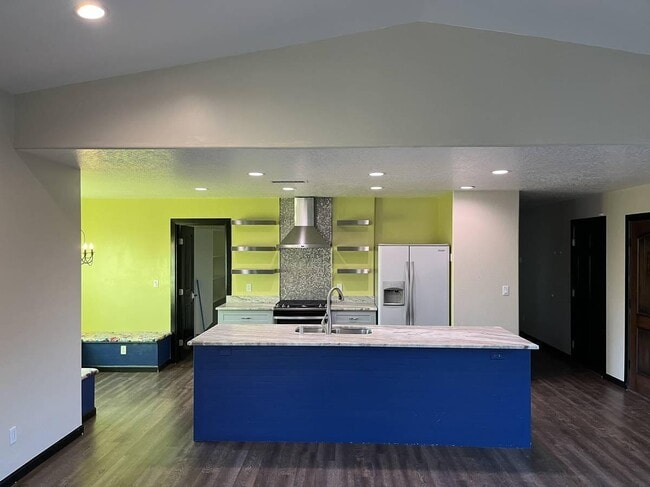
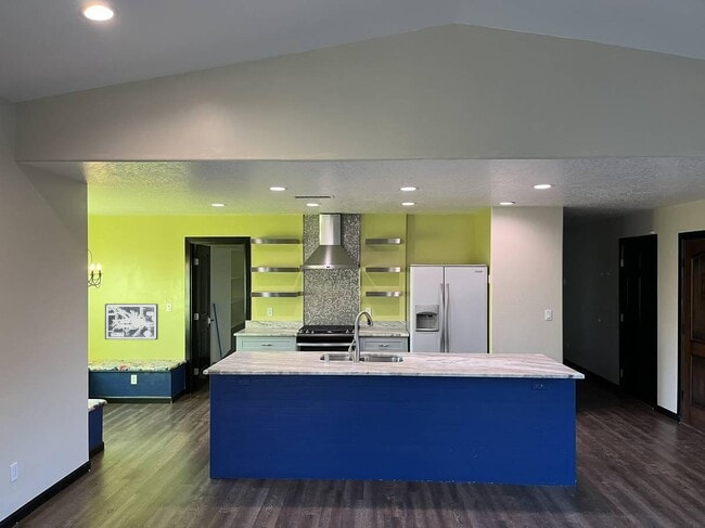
+ wall art (131, 321)
